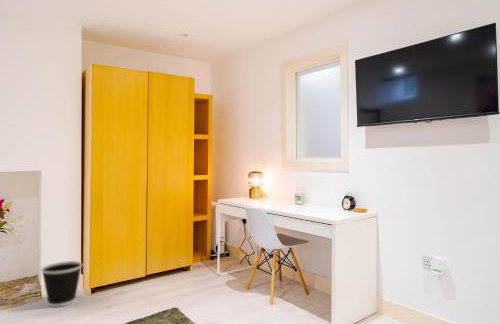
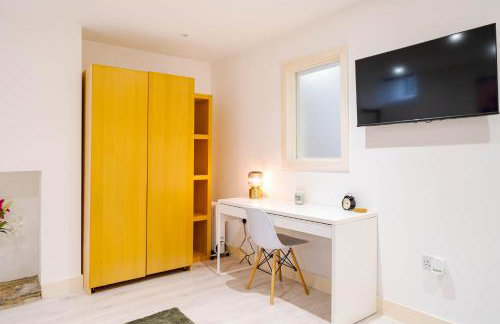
- wastebasket (62, 284)
